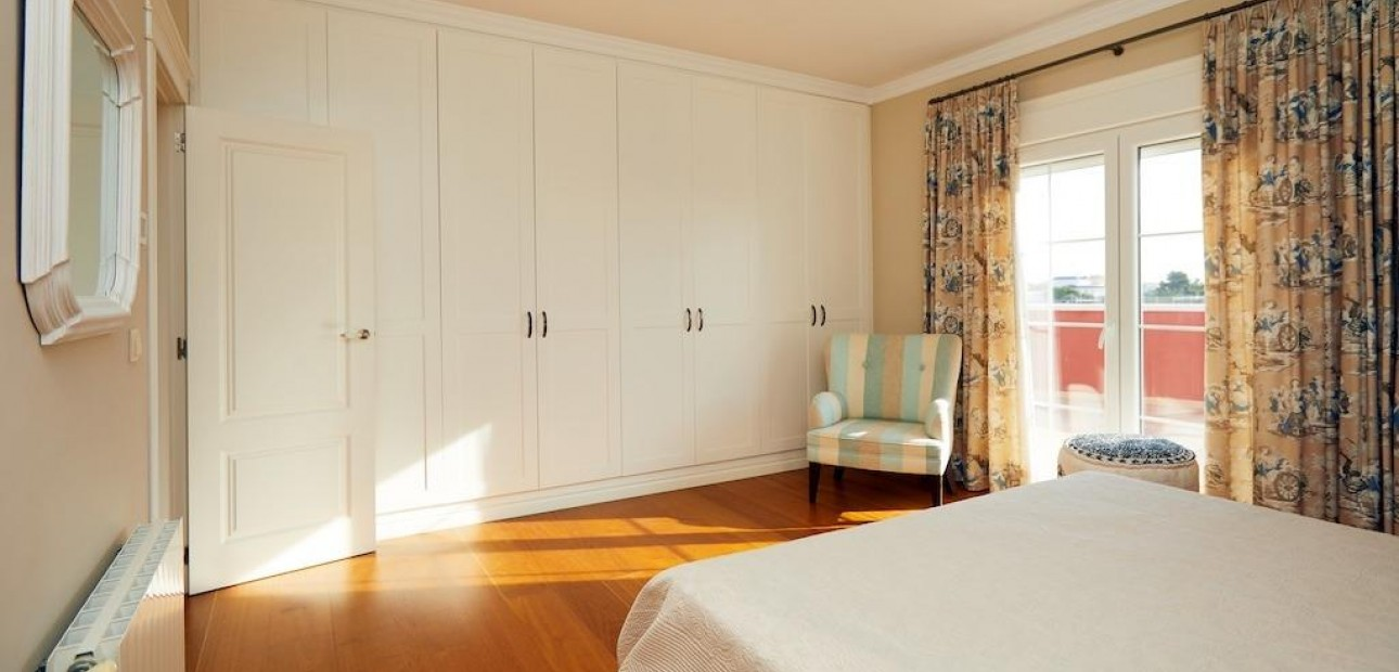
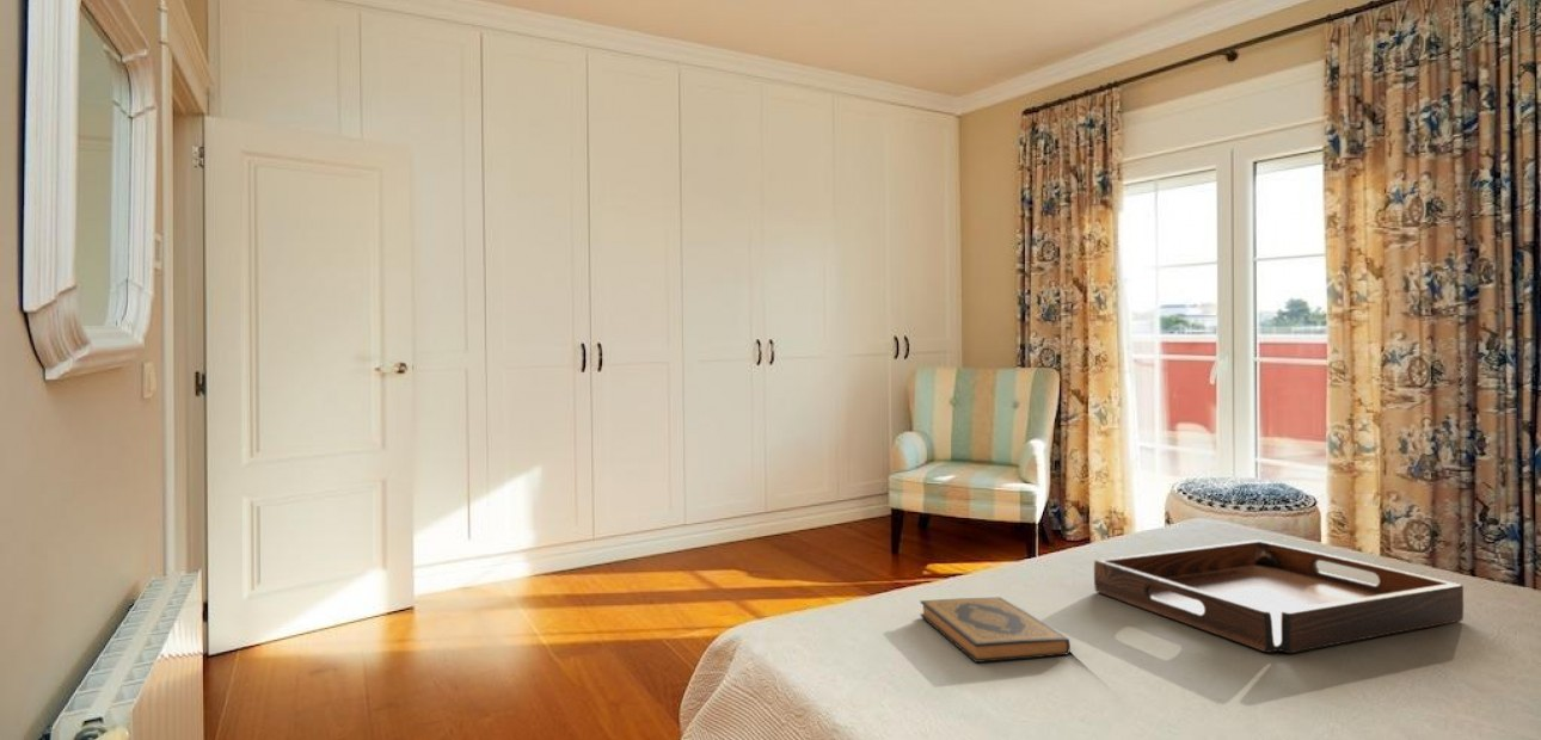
+ serving tray (1265, 587)
+ hardback book (989, 625)
